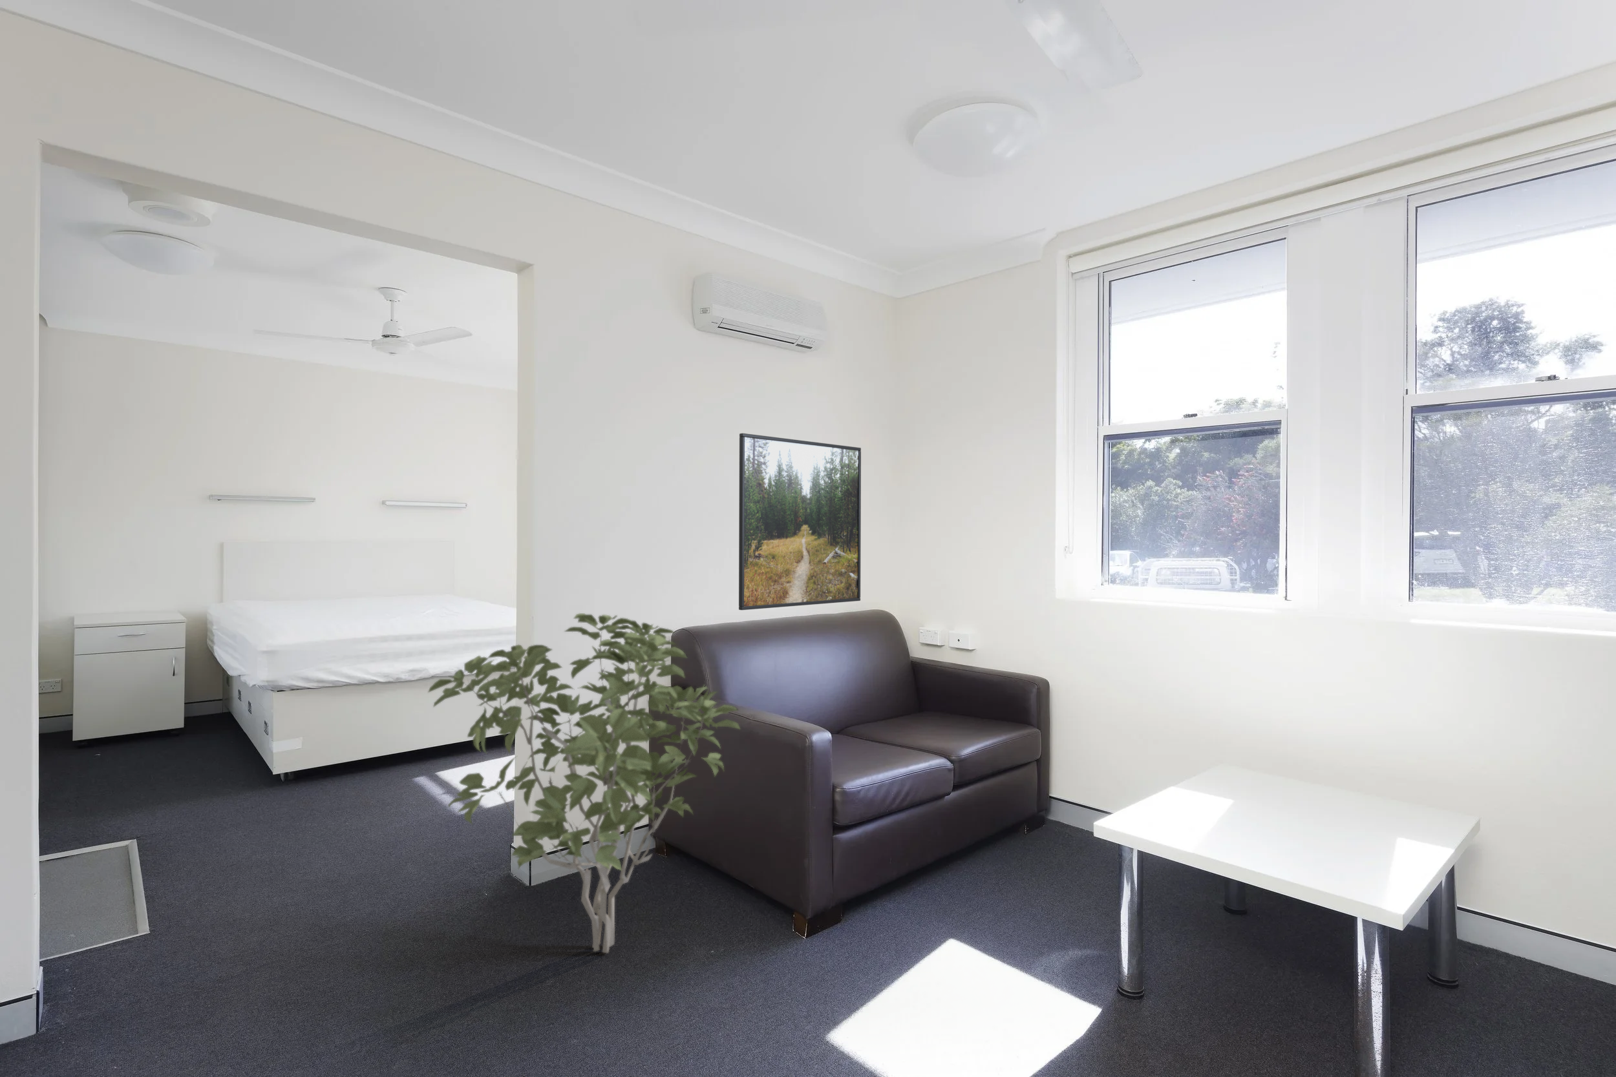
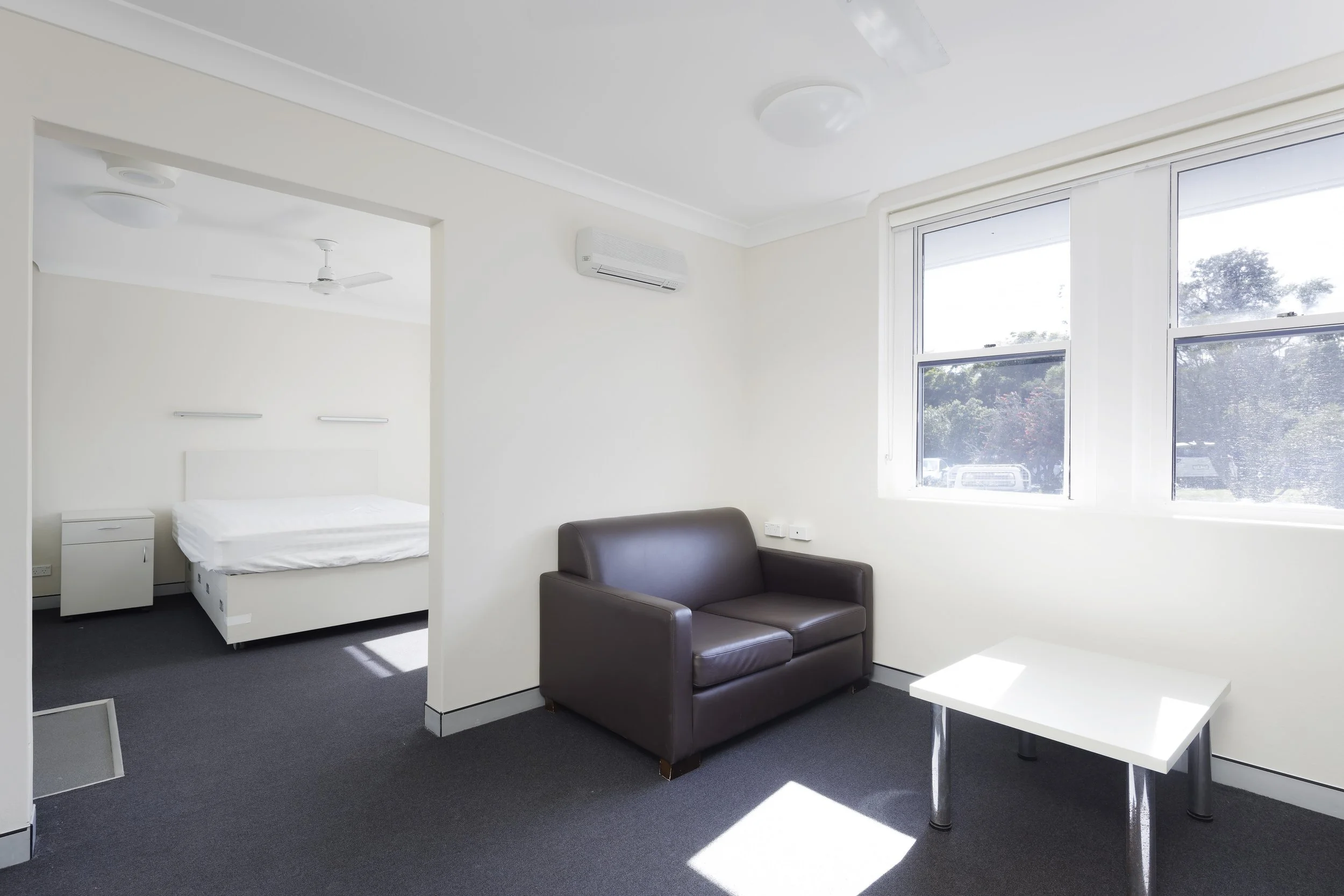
- shrub (600, 780)
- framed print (804, 523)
